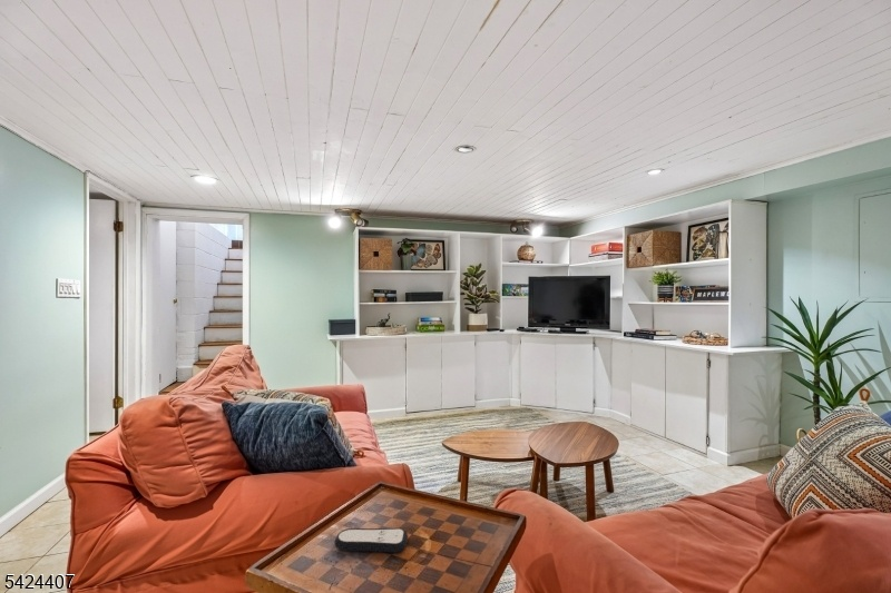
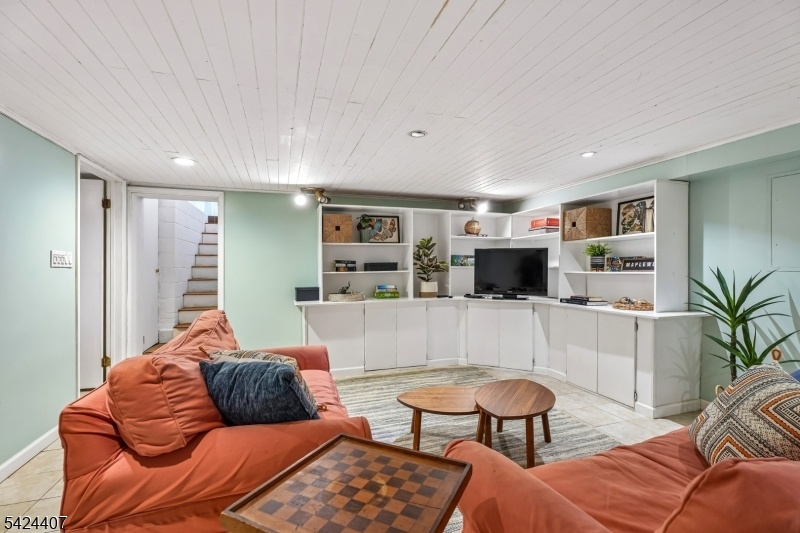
- remote control (371, 538)
